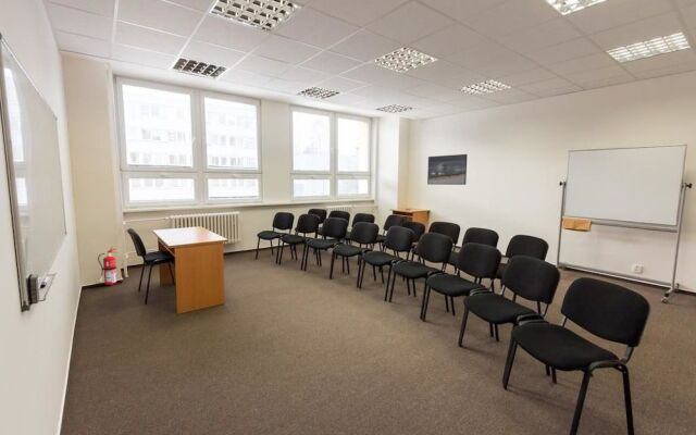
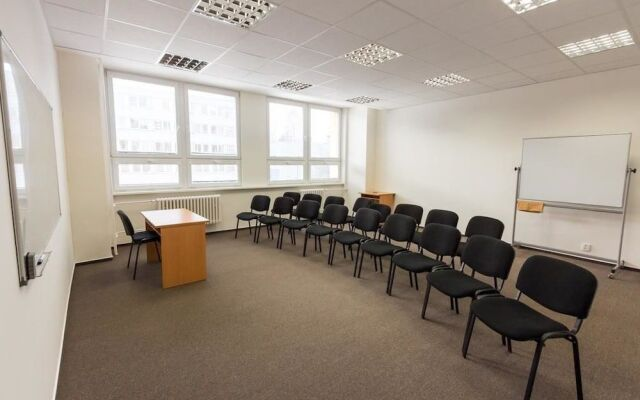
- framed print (446, 170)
- fire extinguisher (108, 265)
